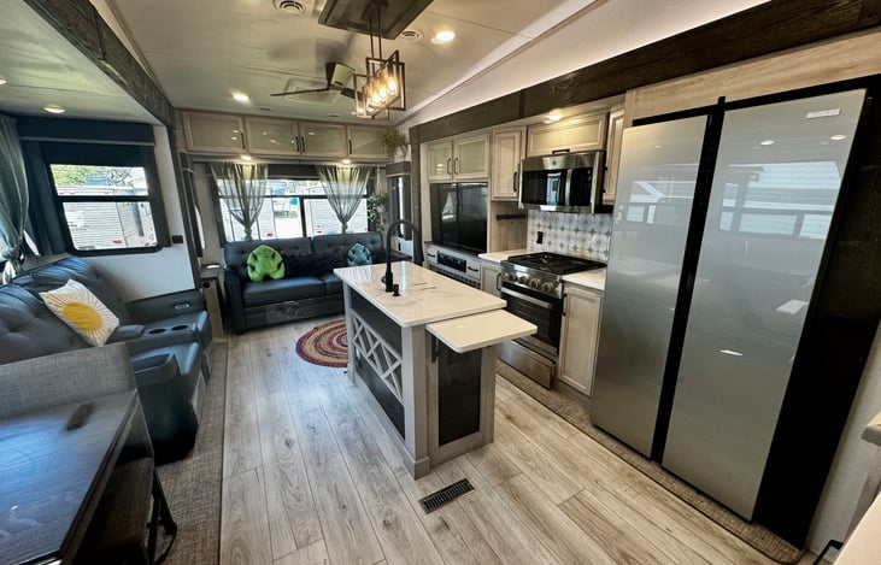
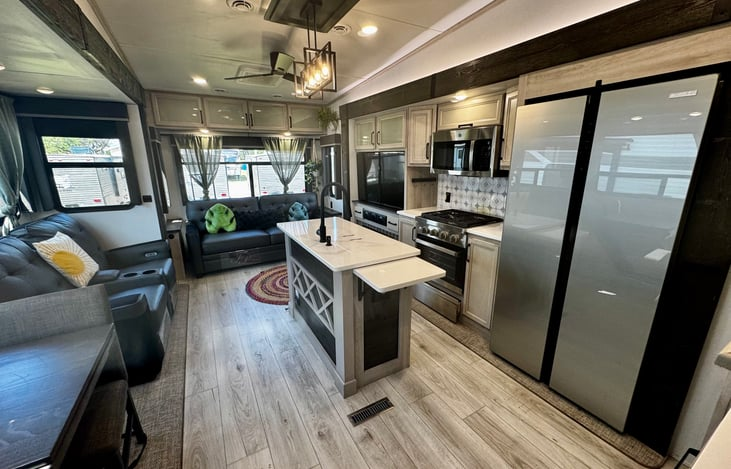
- remote control (81, 413)
